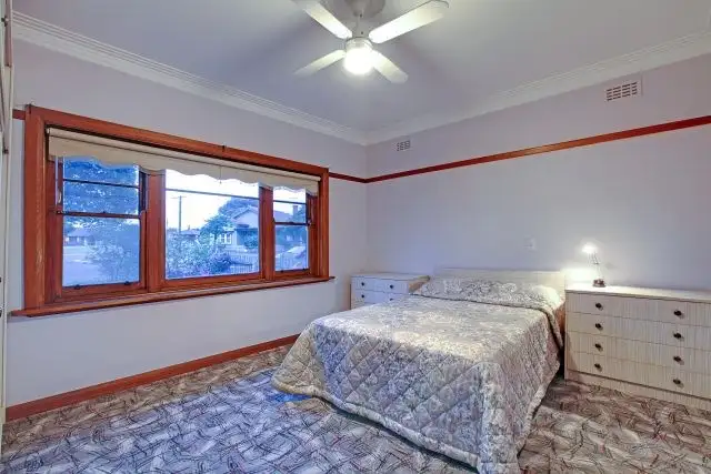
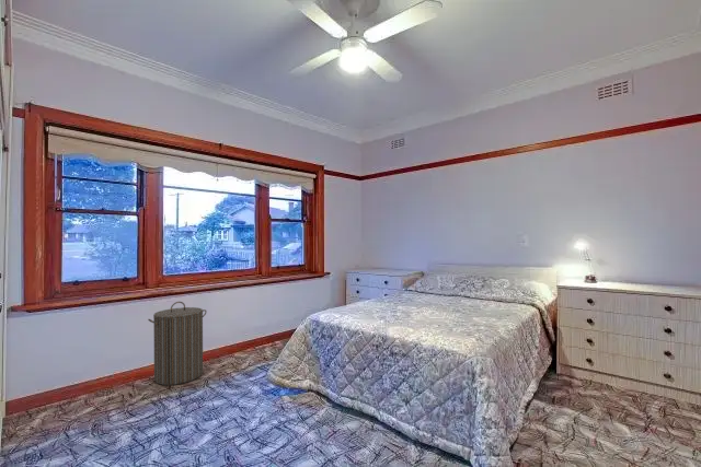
+ laundry hamper (179, 338)
